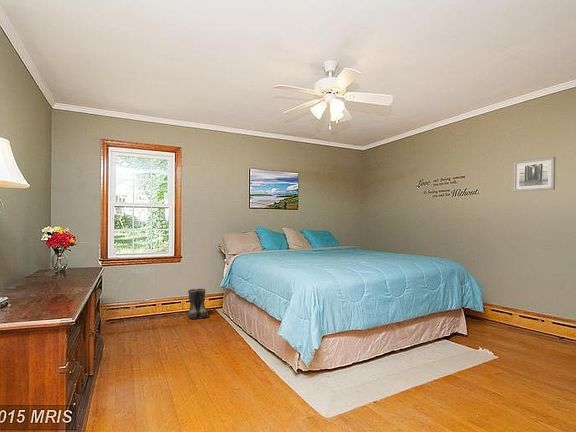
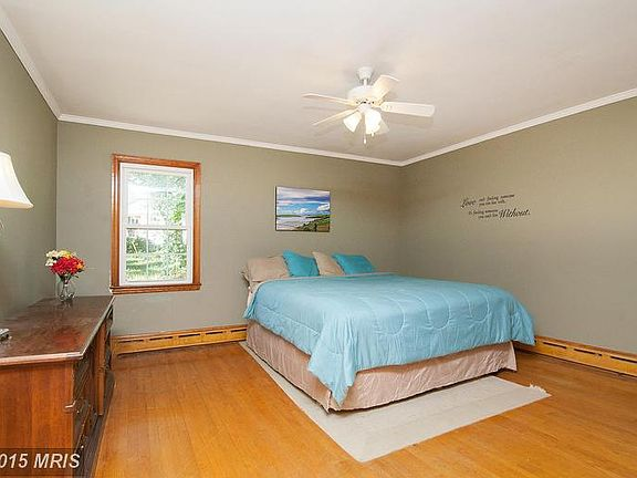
- wall art (533, 175)
- boots (197, 302)
